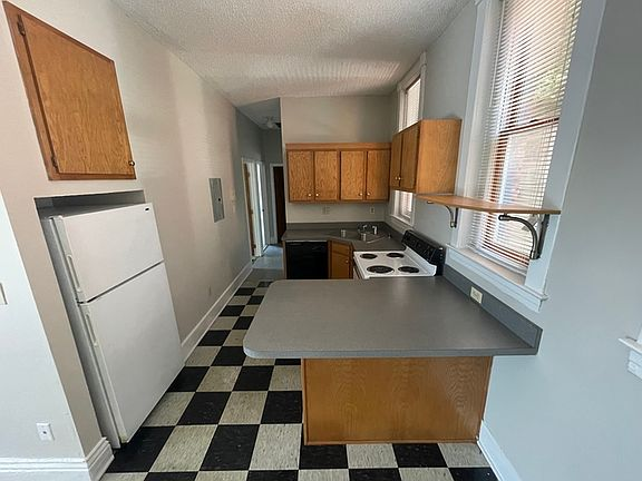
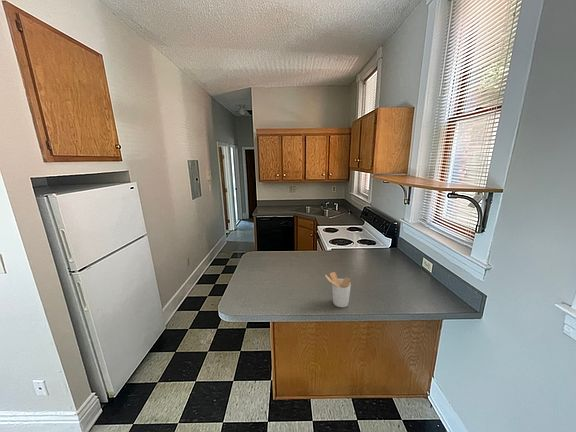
+ utensil holder (337, 289)
